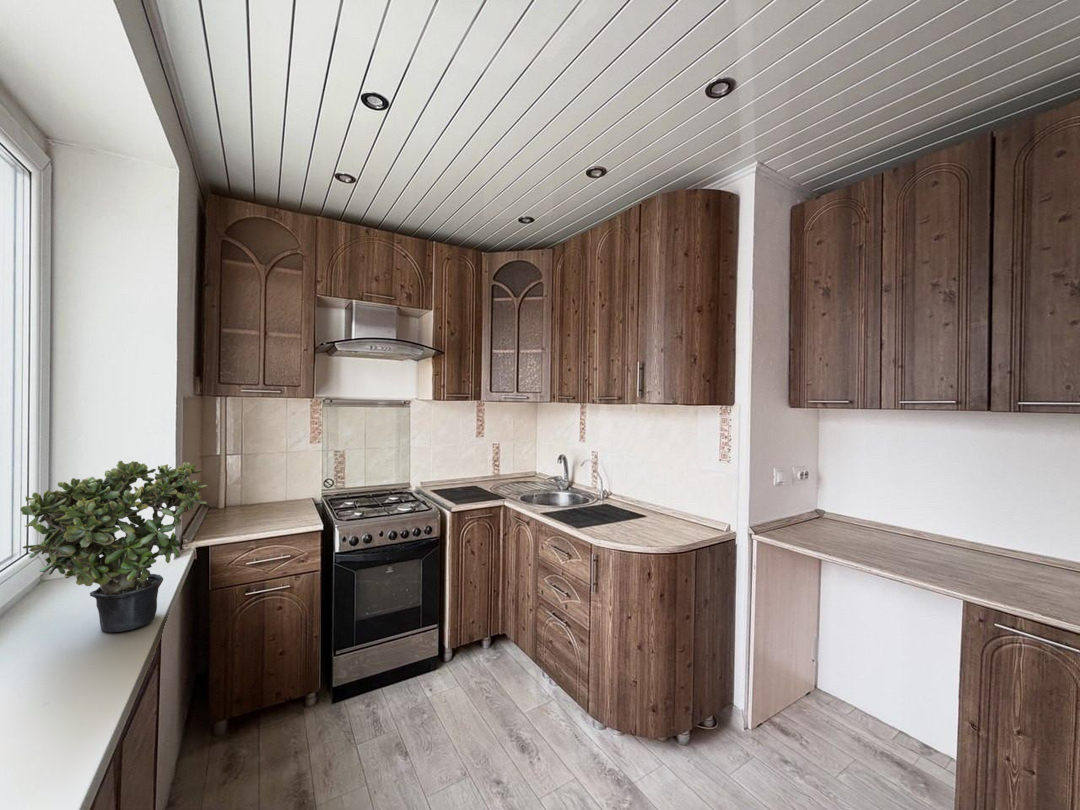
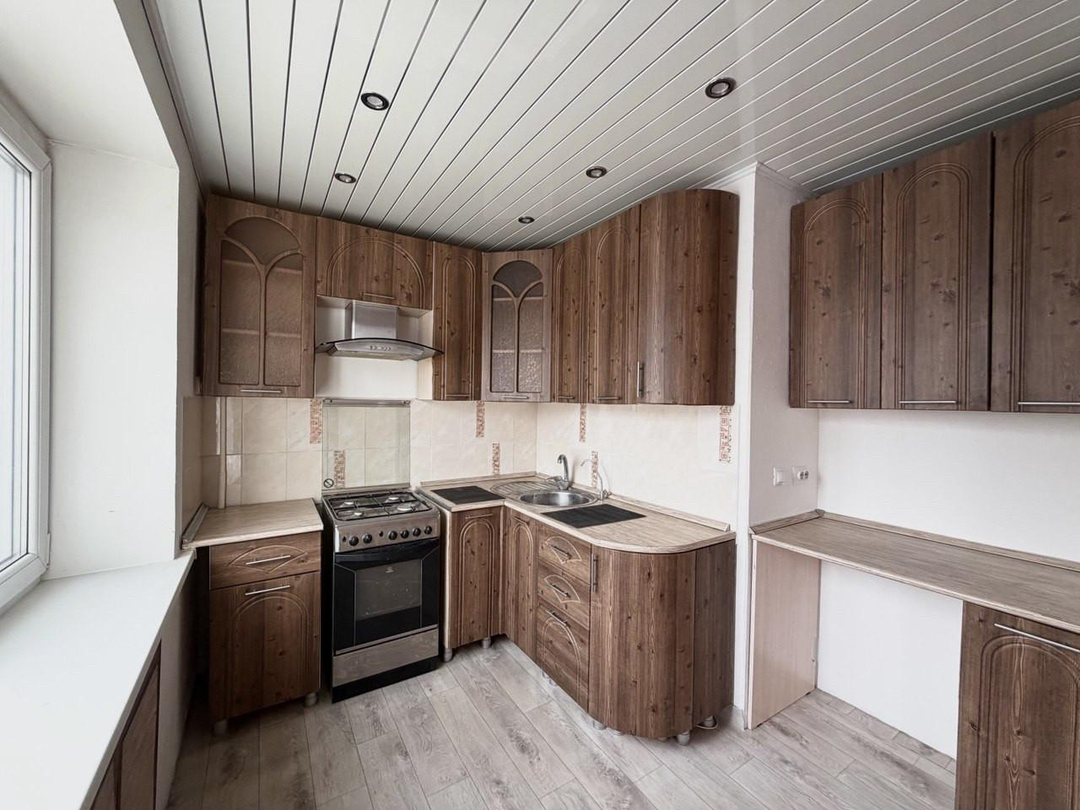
- potted plant (119, 541)
